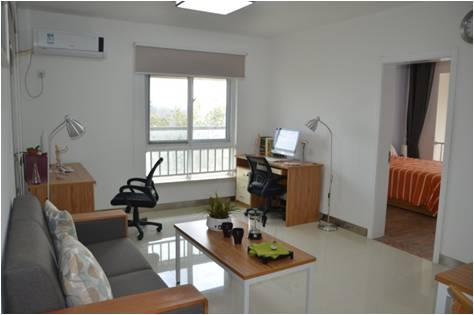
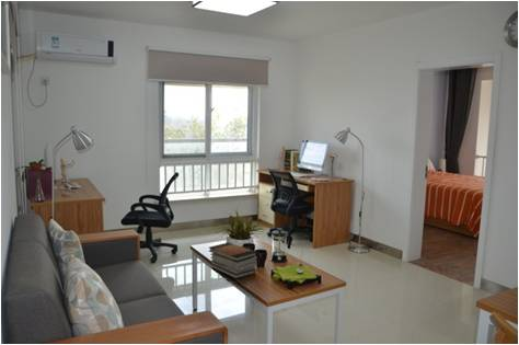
+ book stack (232, 260)
